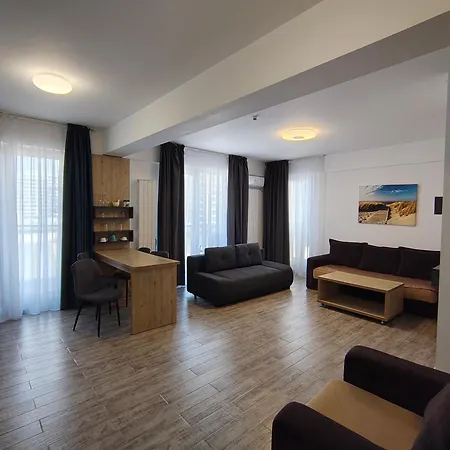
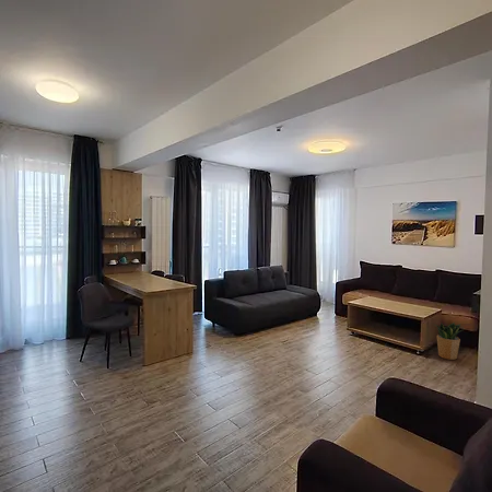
+ potted plant (450, 340)
